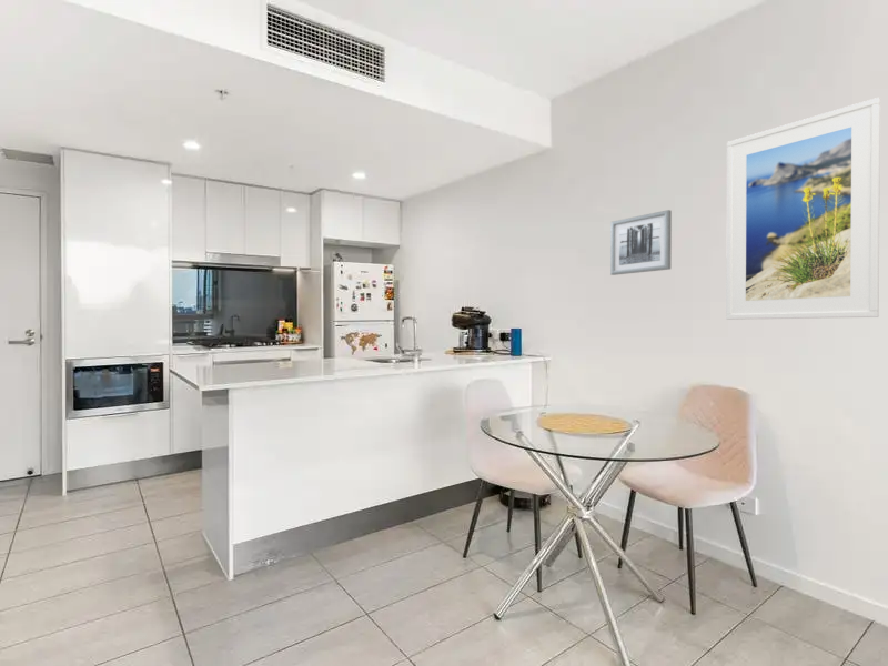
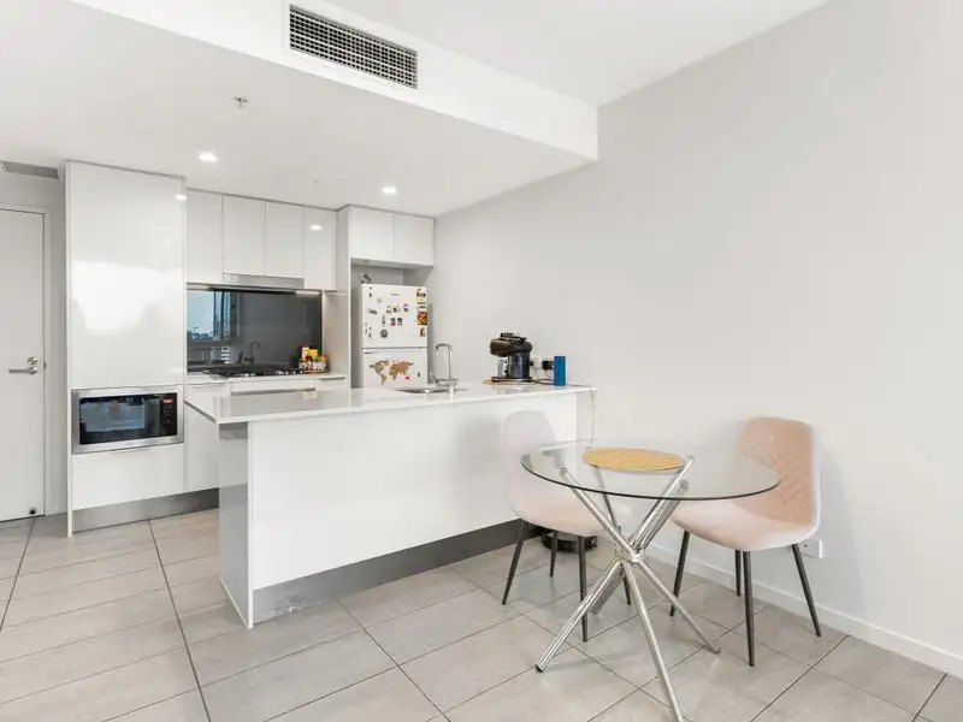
- wall art (639, 244)
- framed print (795, 220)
